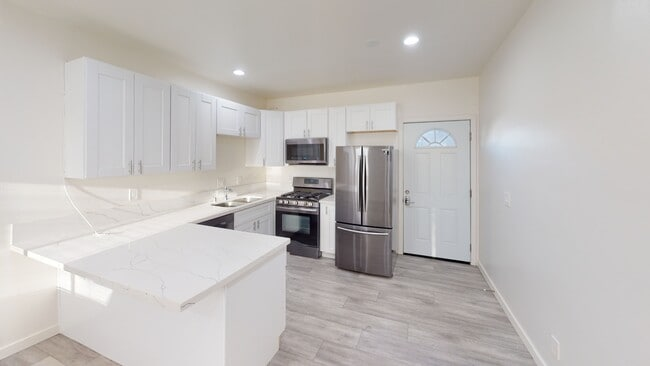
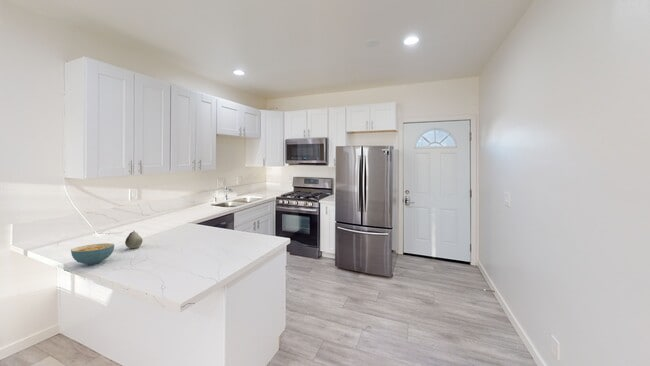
+ fruit (134, 239)
+ cereal bowl (93, 255)
